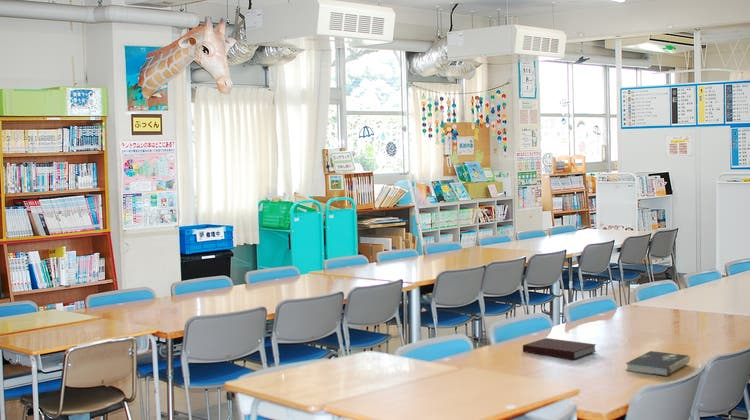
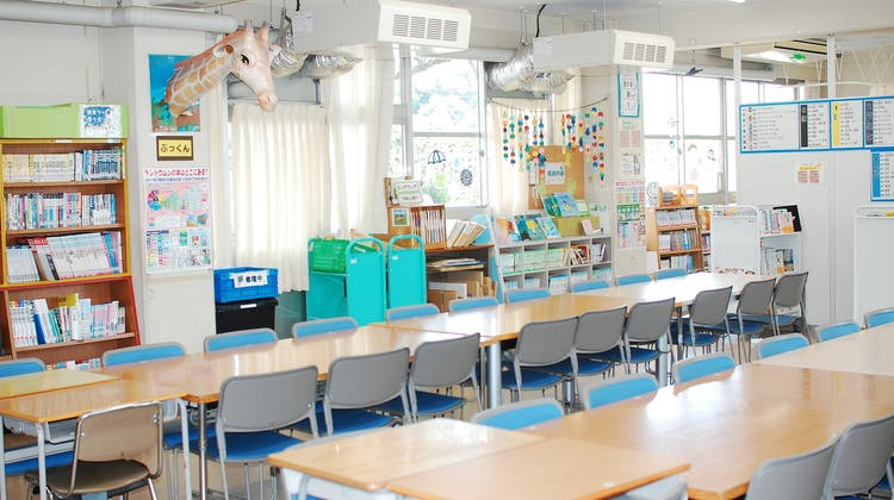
- book (658, 362)
- notebook (559, 348)
